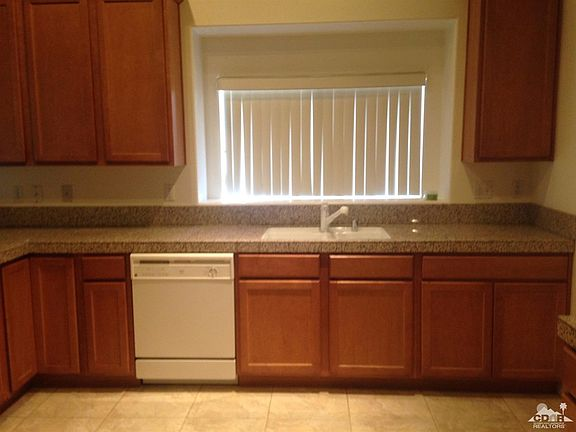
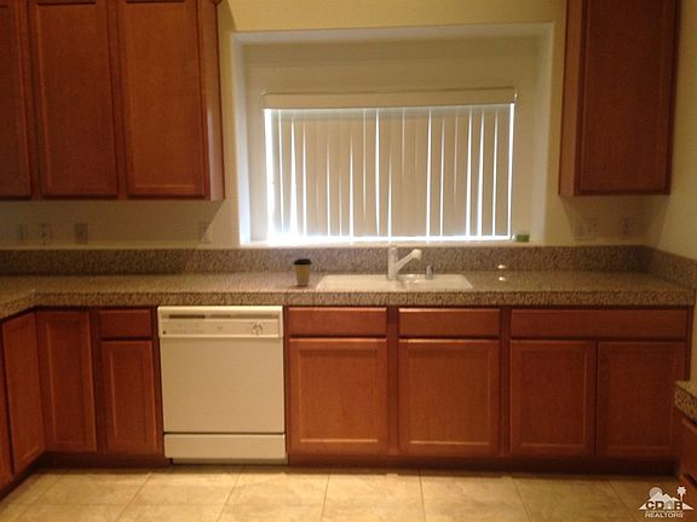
+ coffee cup (303, 272)
